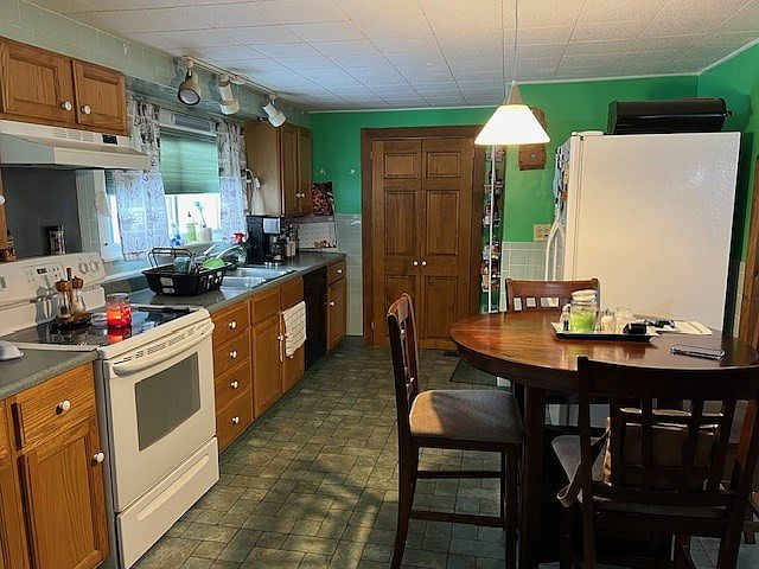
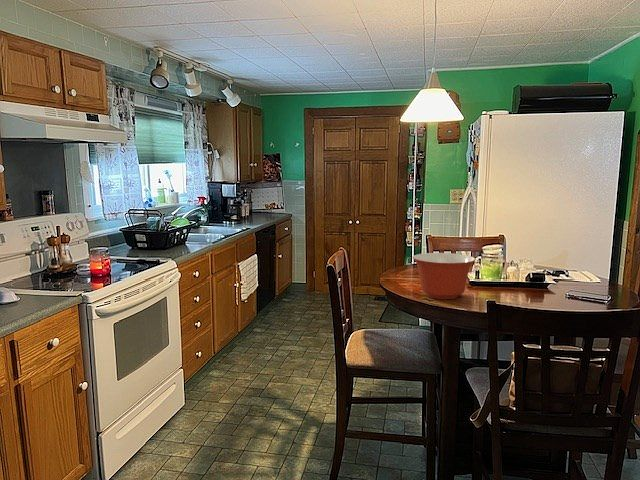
+ mixing bowl (443, 276)
